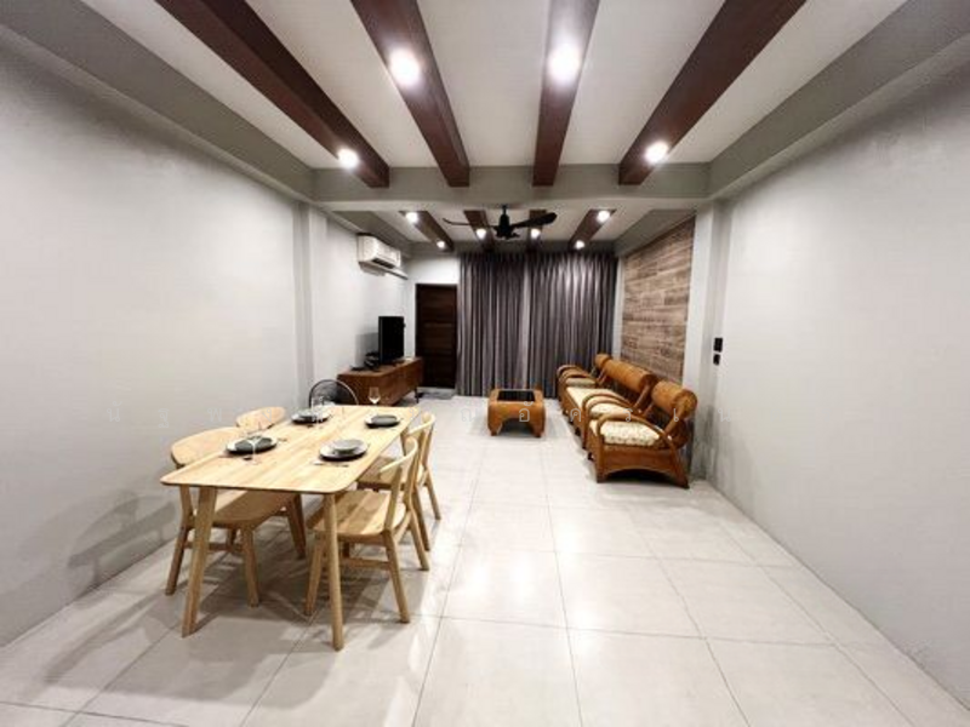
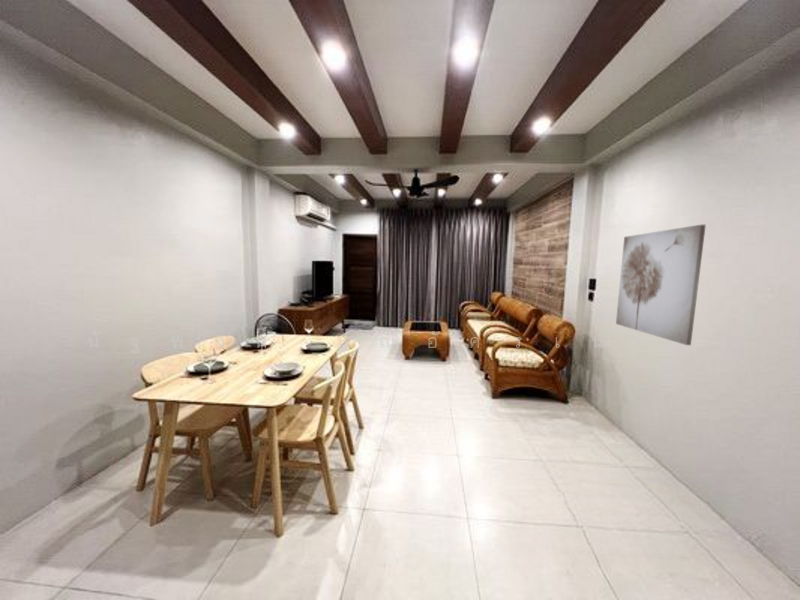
+ wall art (652, 283)
